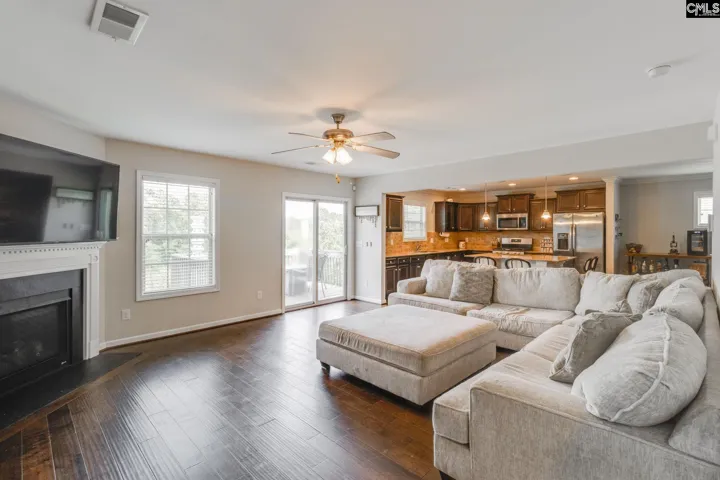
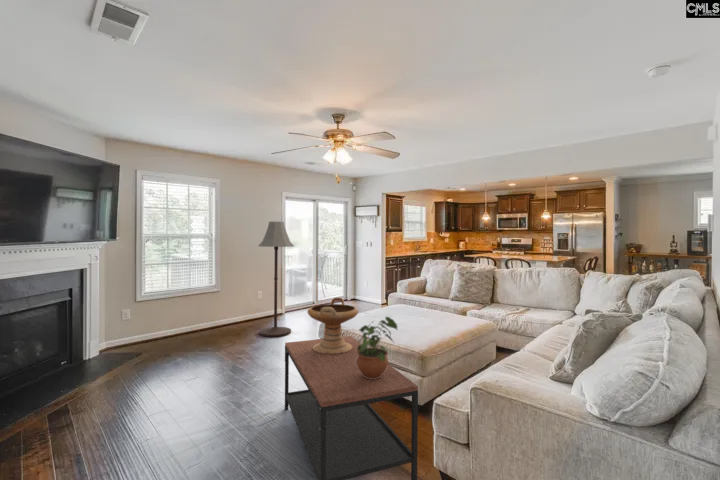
+ floor lamp (275, 277)
+ decorative bowl (332, 324)
+ coffee table (339, 399)
+ potted plant (378, 344)
